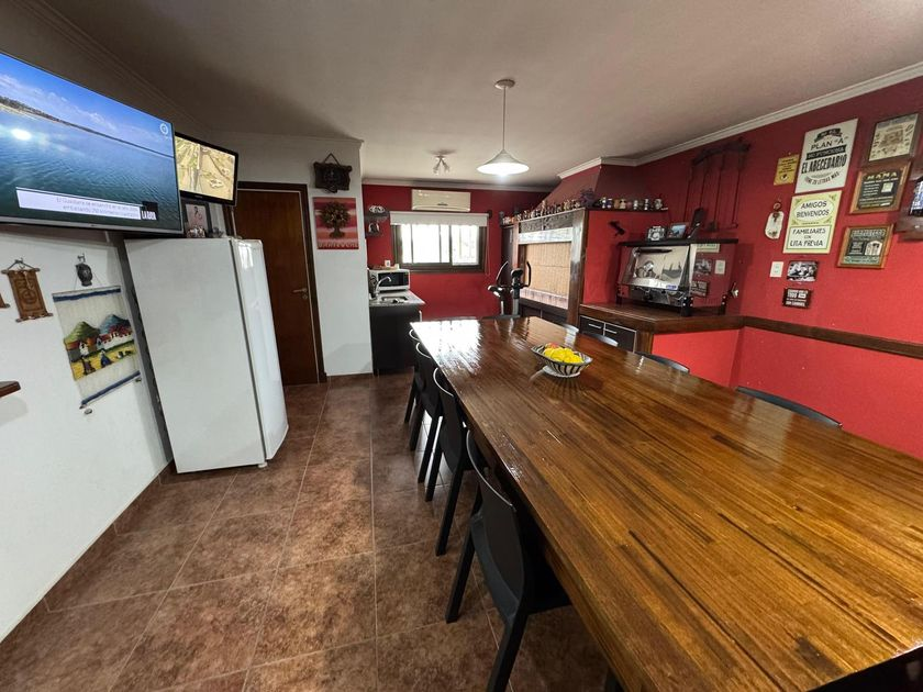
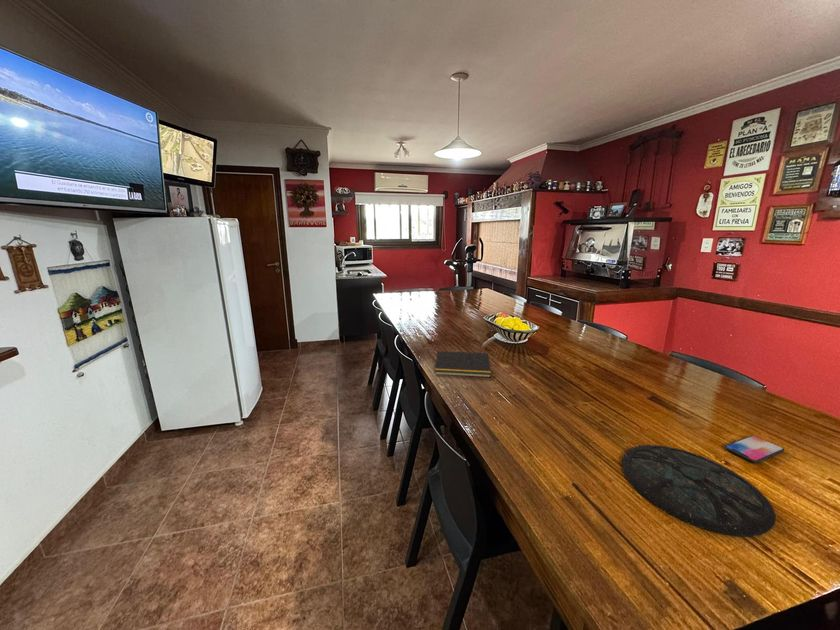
+ smartphone (754, 448)
+ plate (691, 477)
+ notepad (462, 363)
